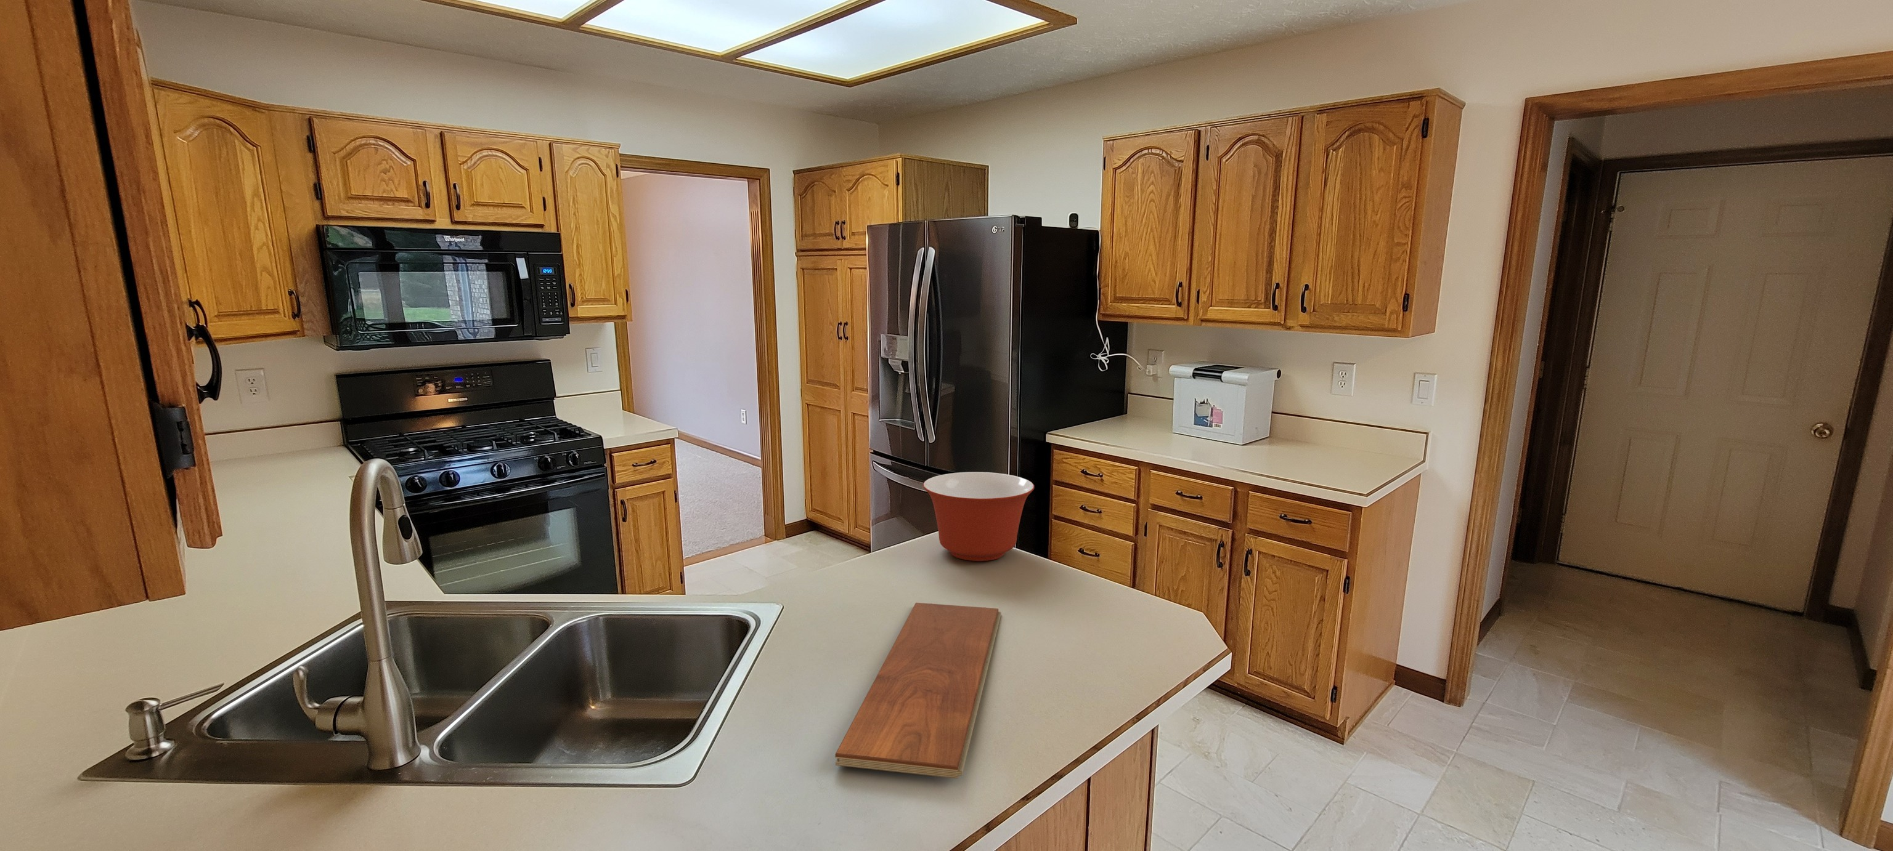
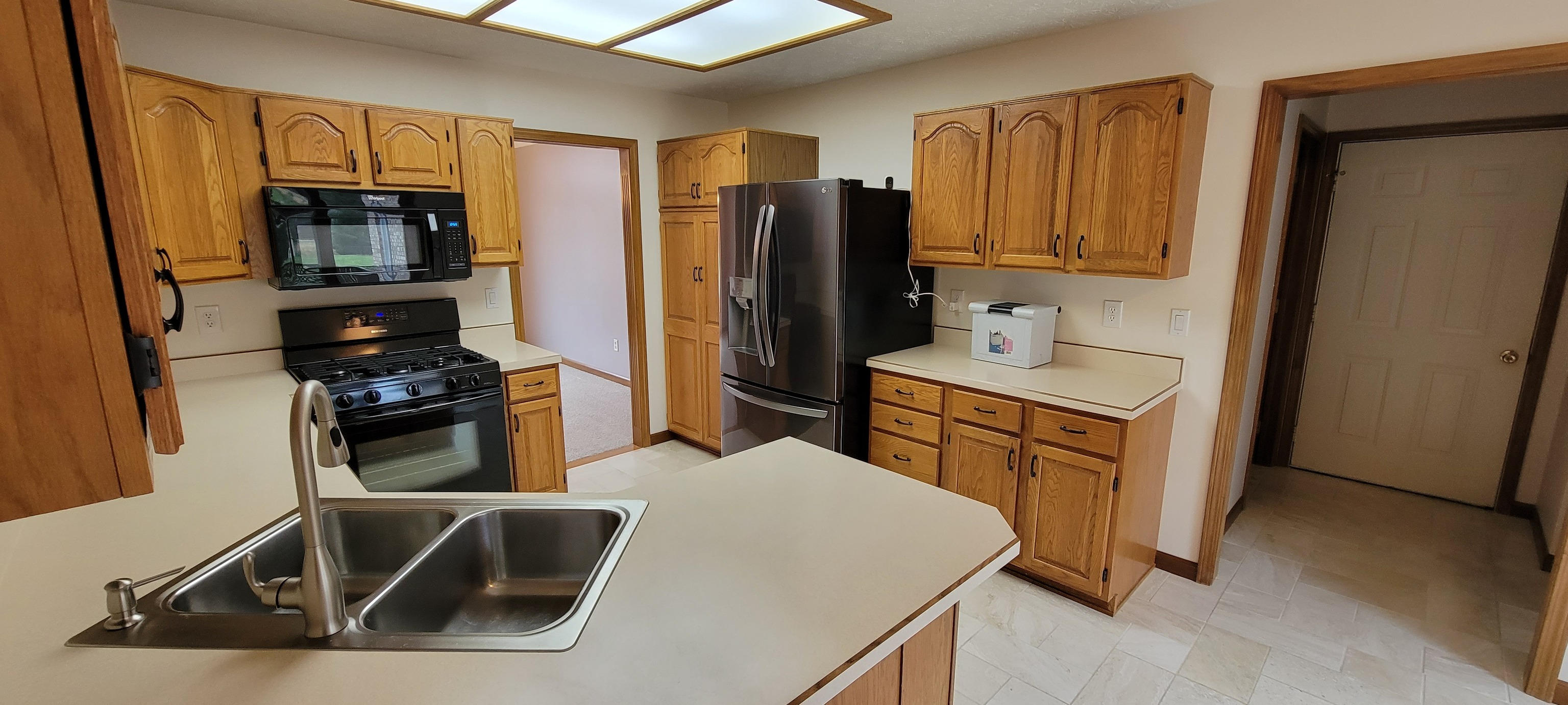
- chopping board (933, 672)
- mixing bowl (978, 518)
